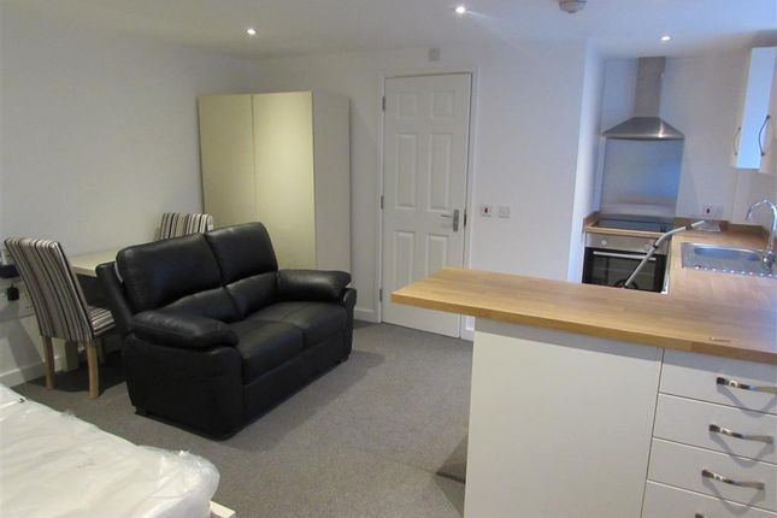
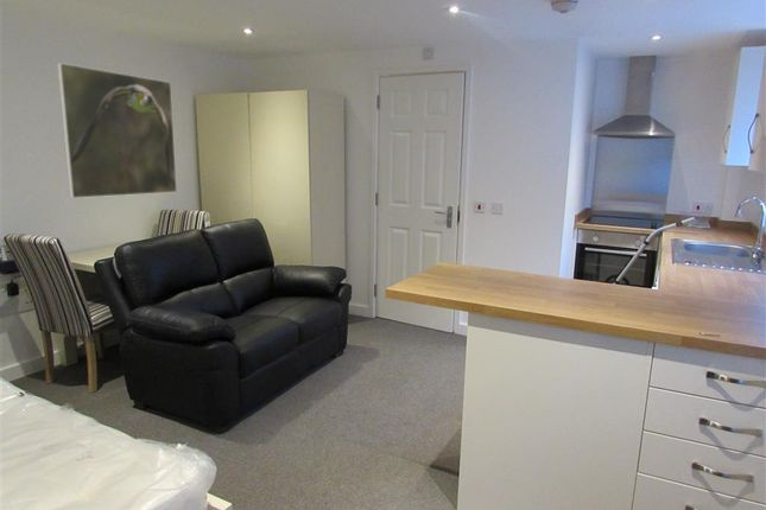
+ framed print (124, 135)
